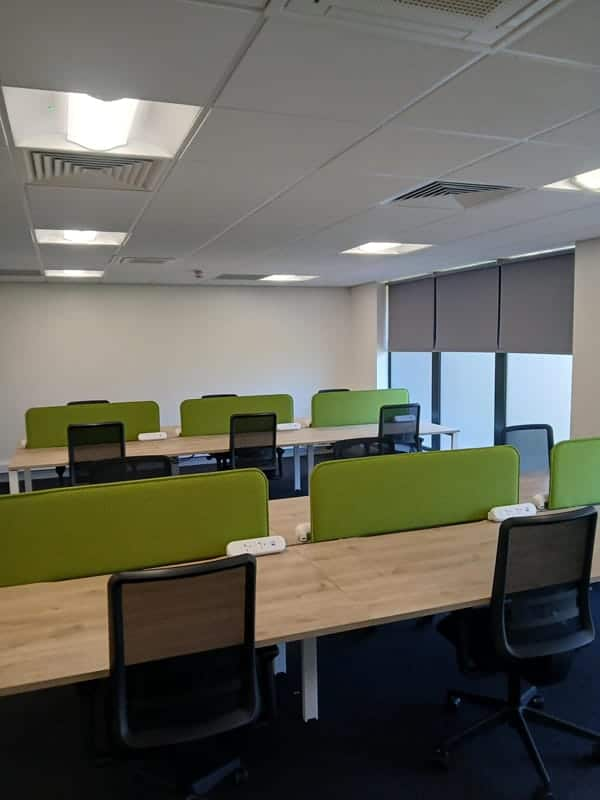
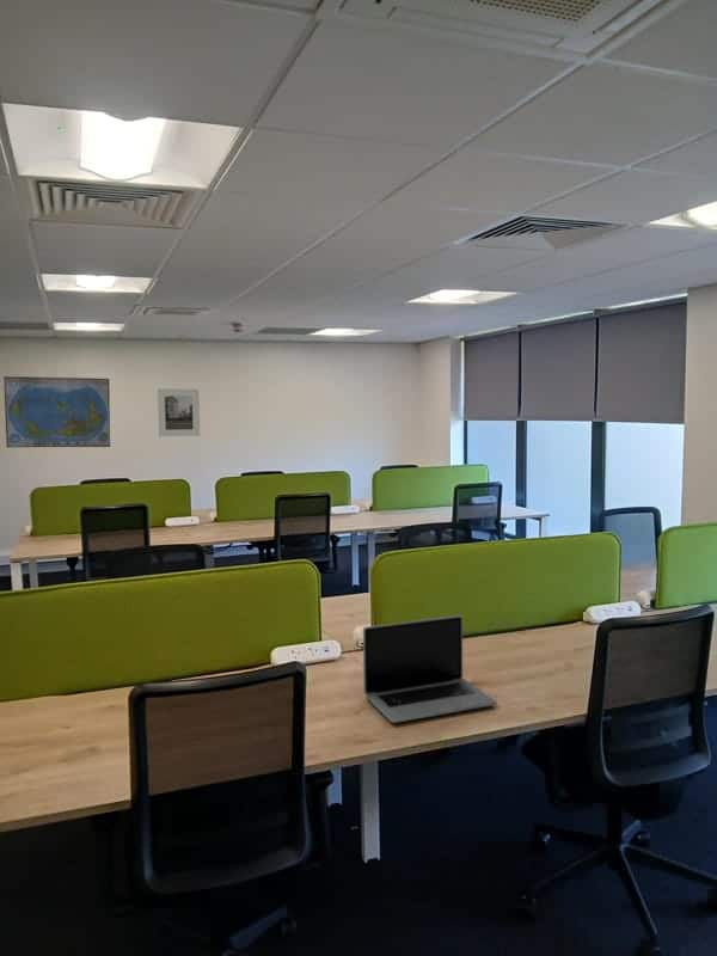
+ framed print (178, 412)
+ world map (59, 412)
+ laptop (429, 666)
